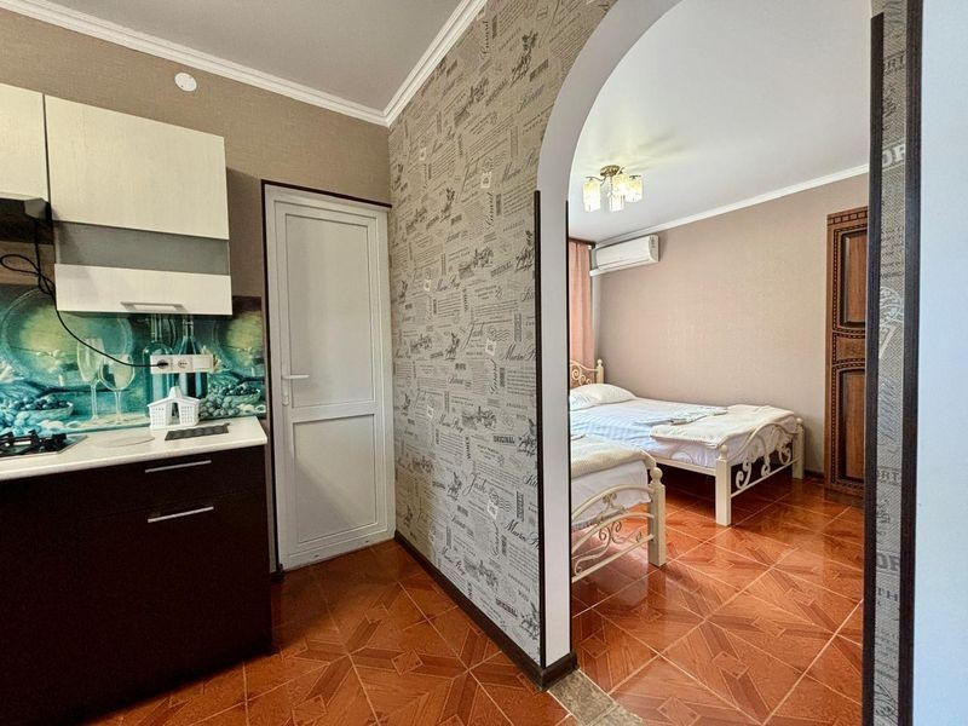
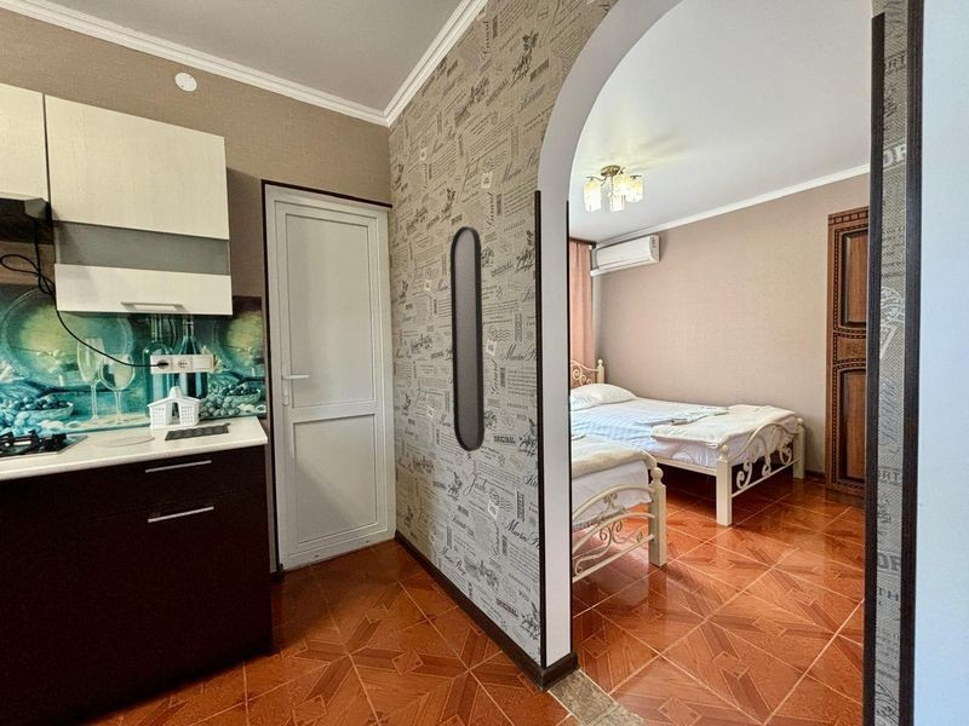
+ home mirror (466, 340)
